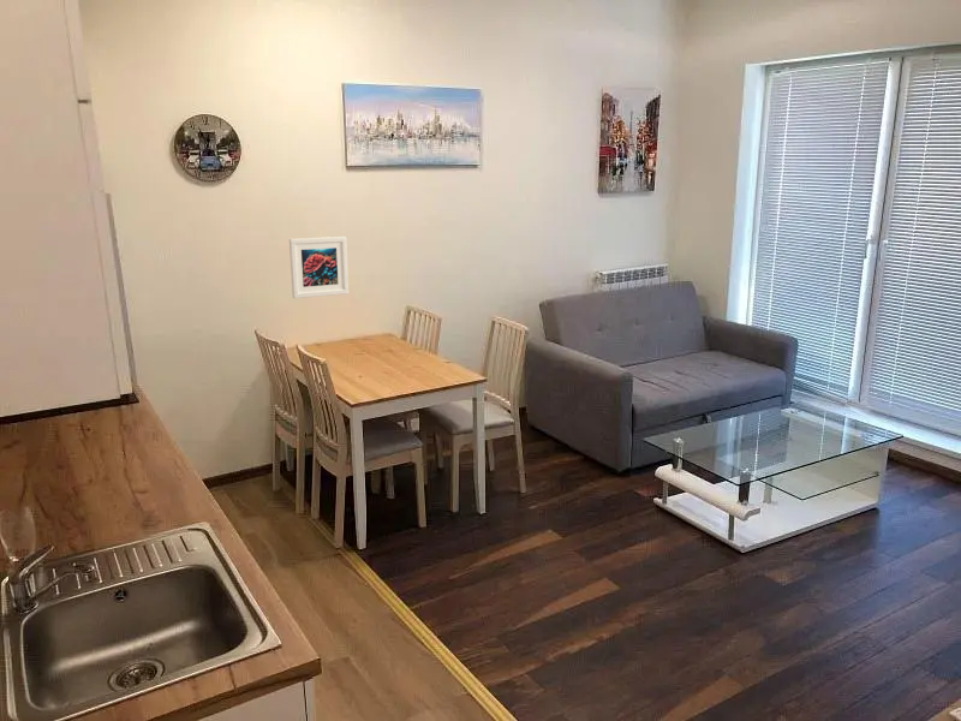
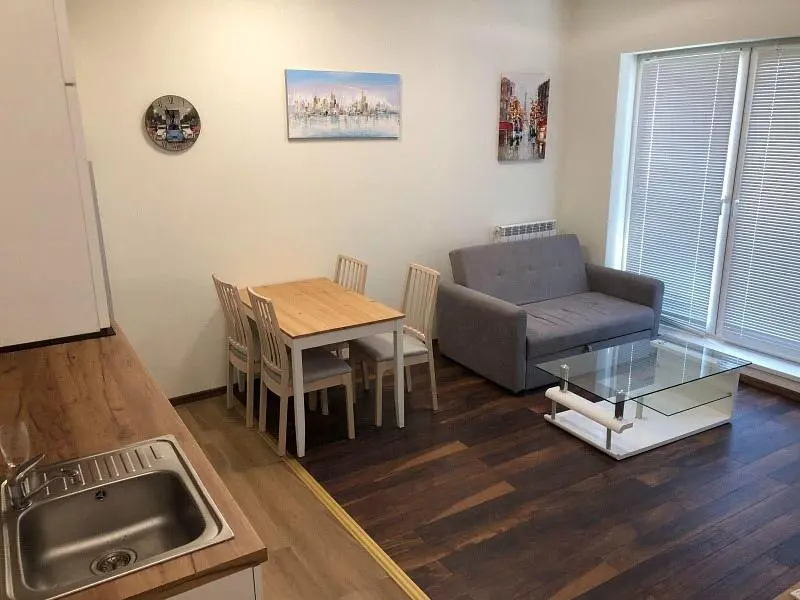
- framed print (320, 267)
